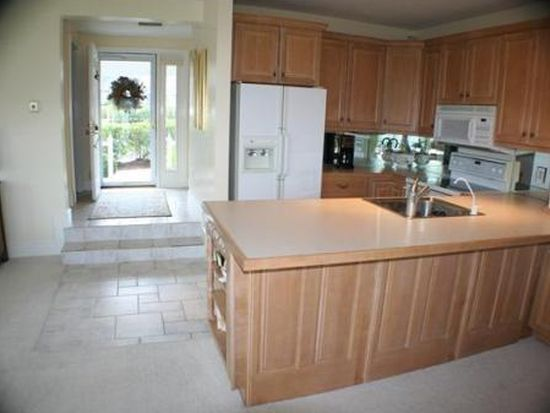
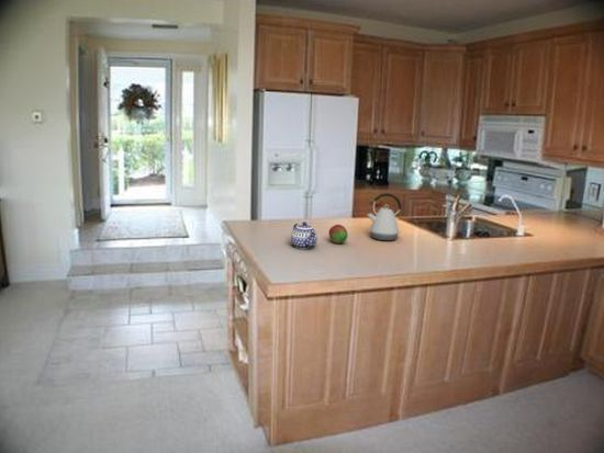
+ kettle (384, 215)
+ fruit (338, 234)
+ teapot (304, 234)
